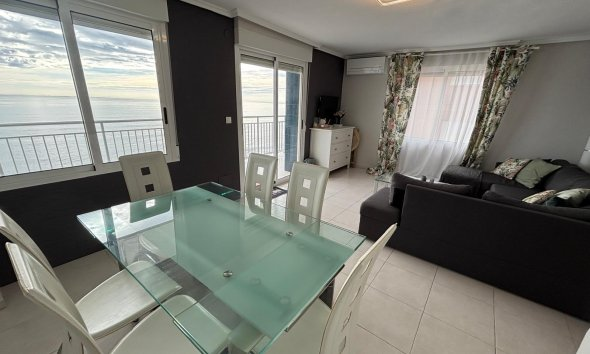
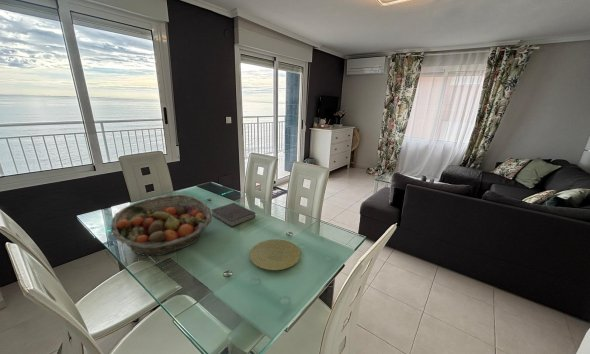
+ book (233, 213)
+ fruit basket (166, 223)
+ plate (275, 253)
